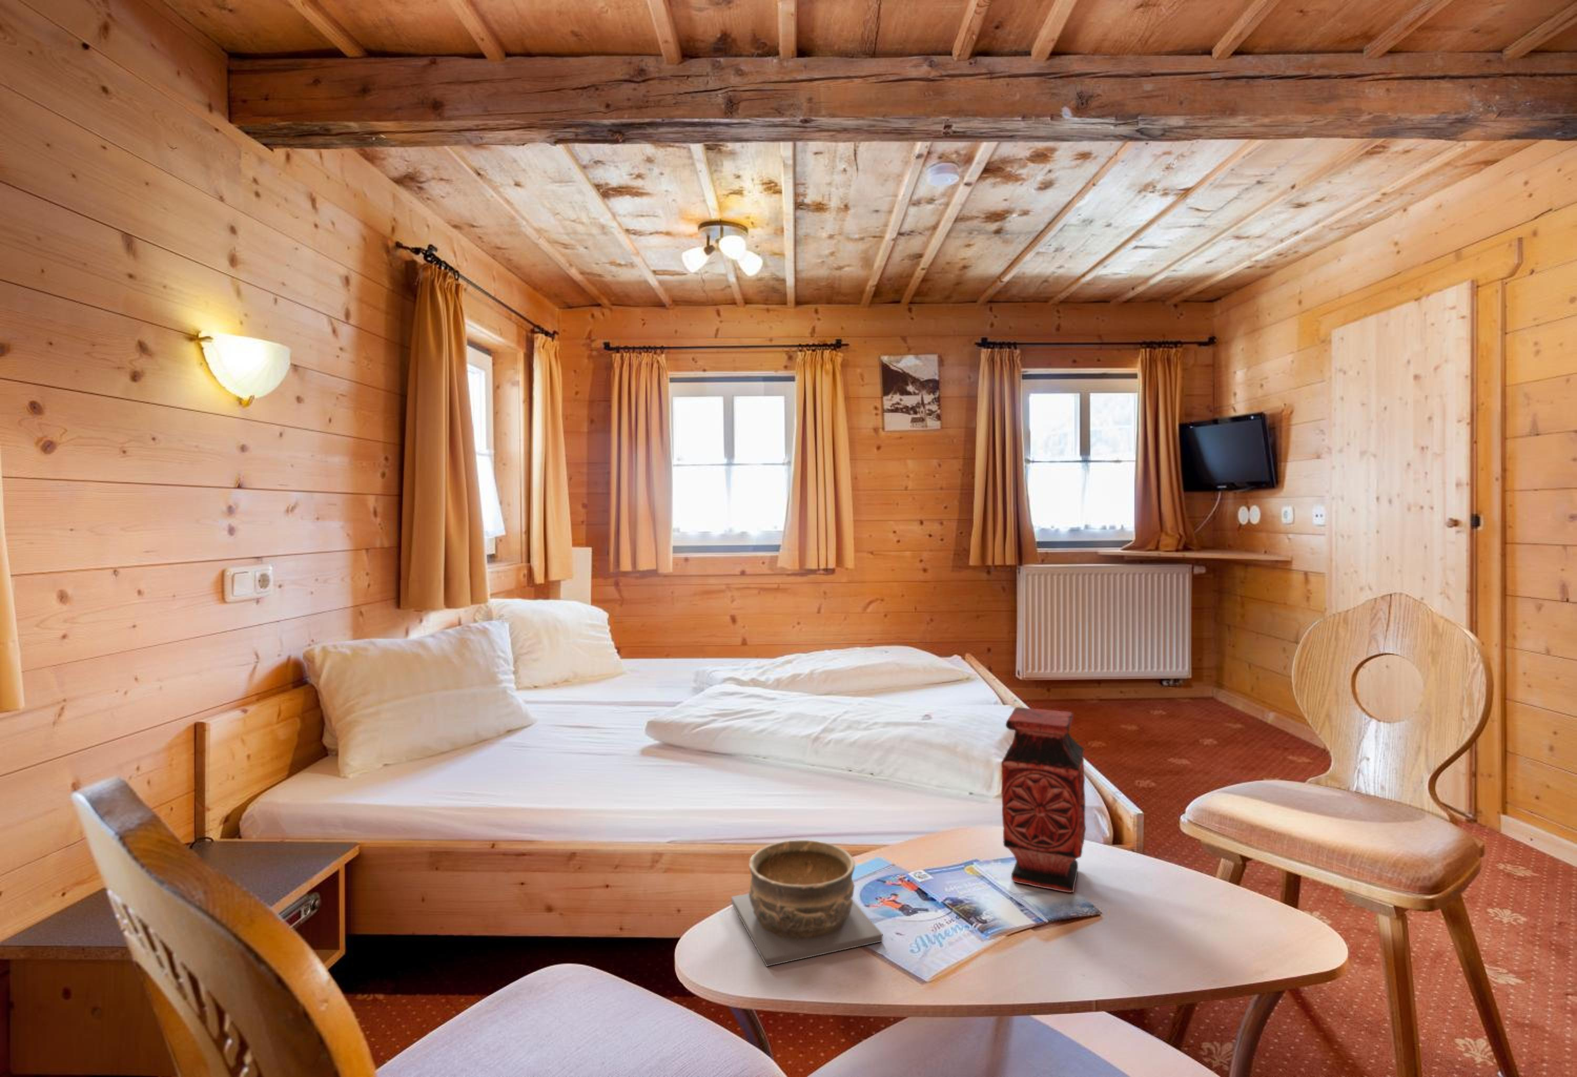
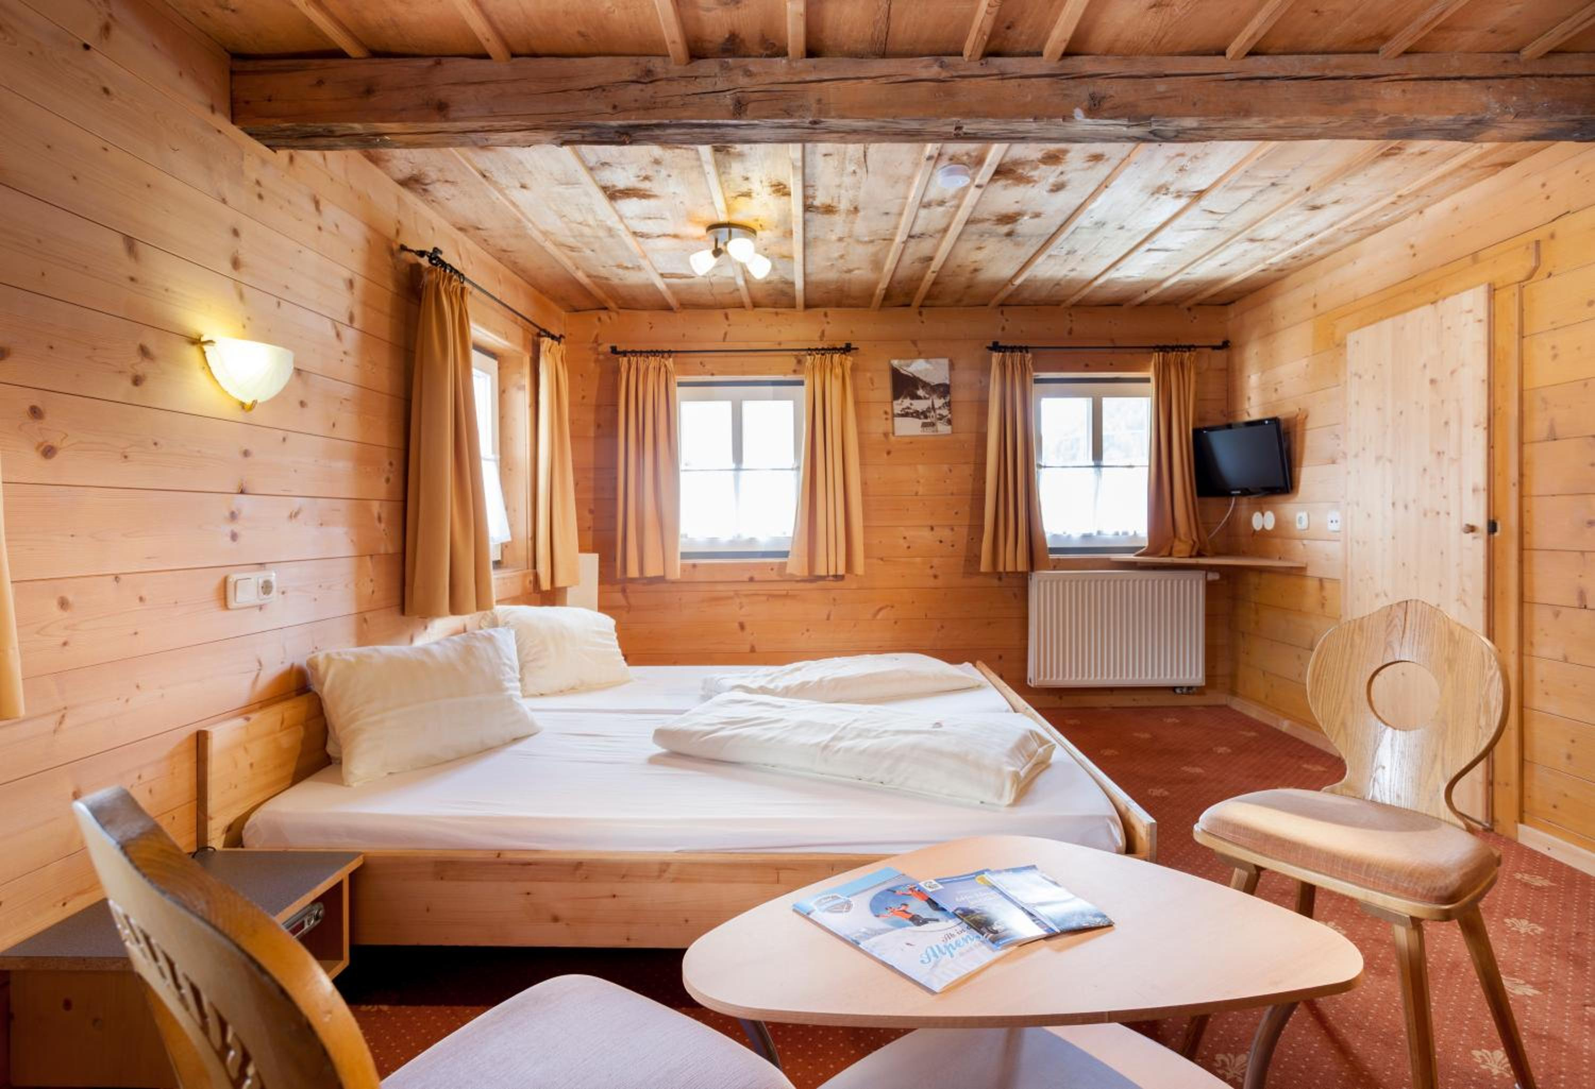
- bowl (803, 891)
- vase (1045, 795)
